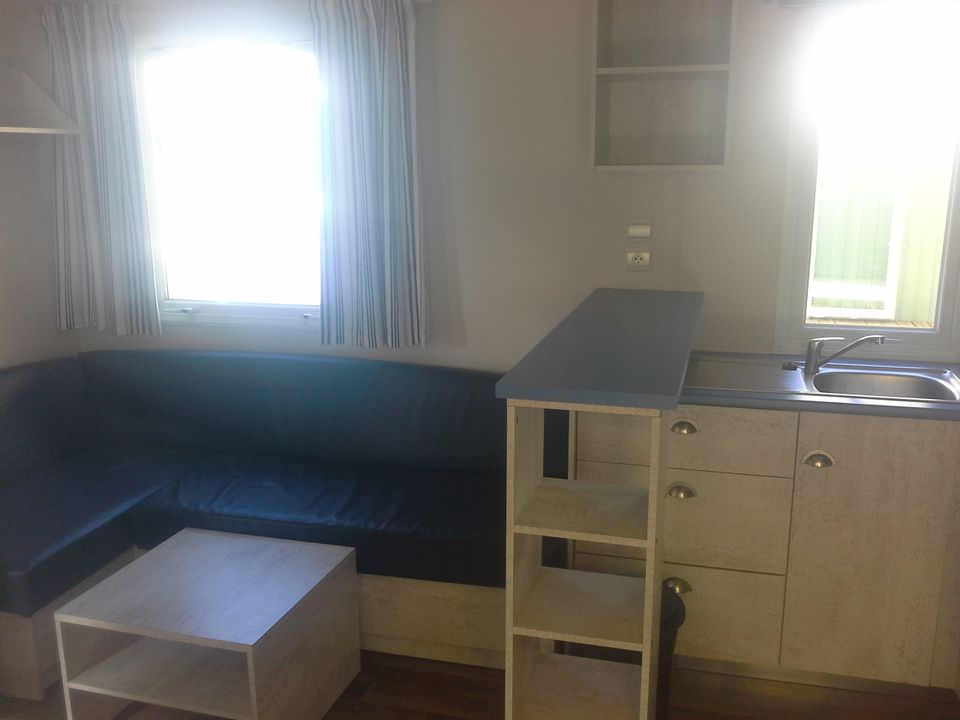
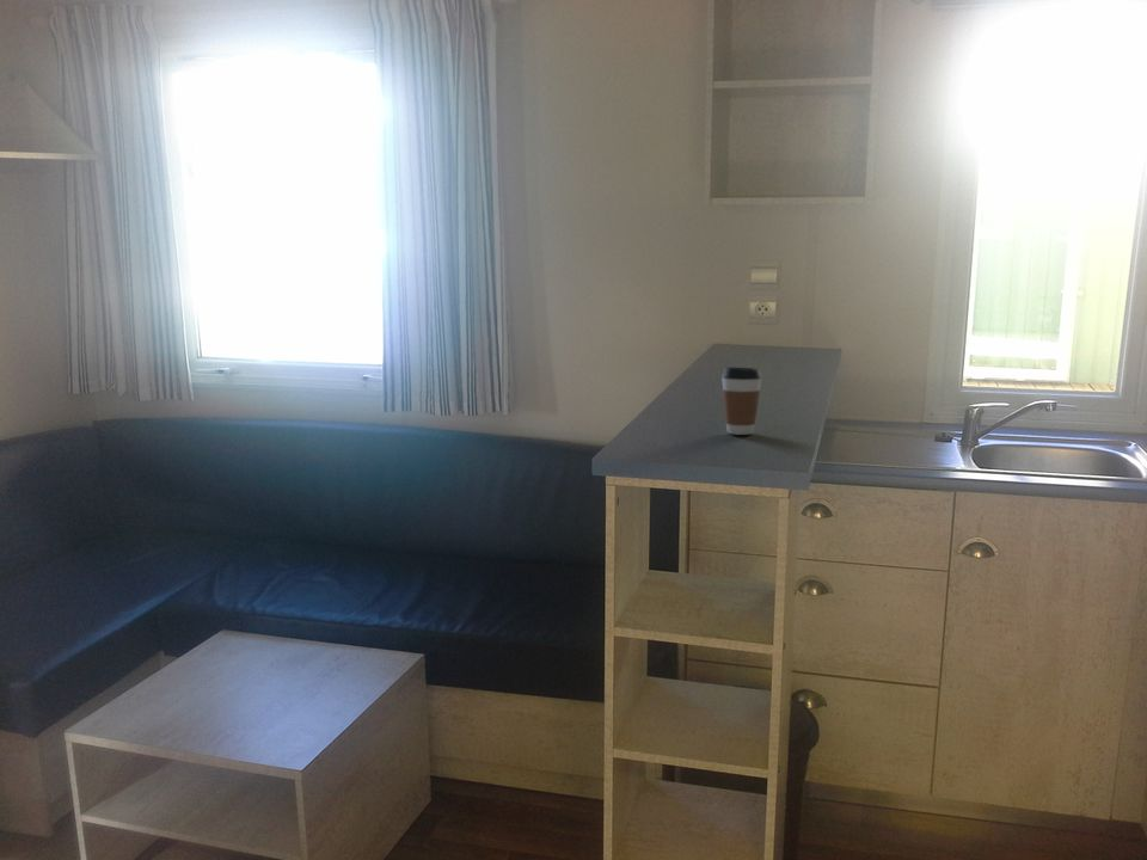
+ coffee cup (741, 400)
